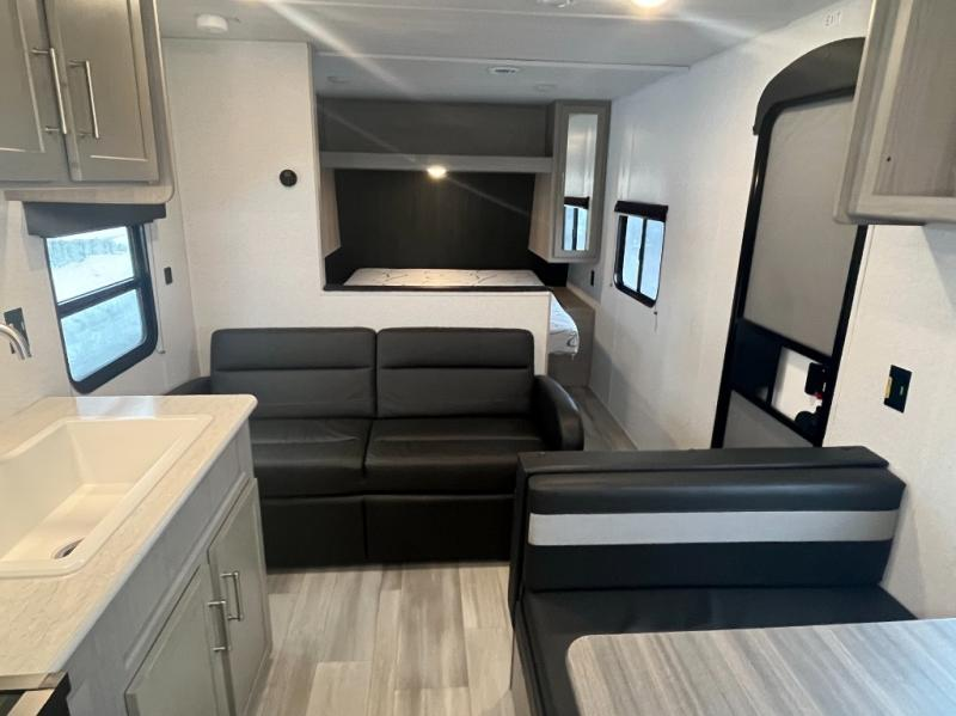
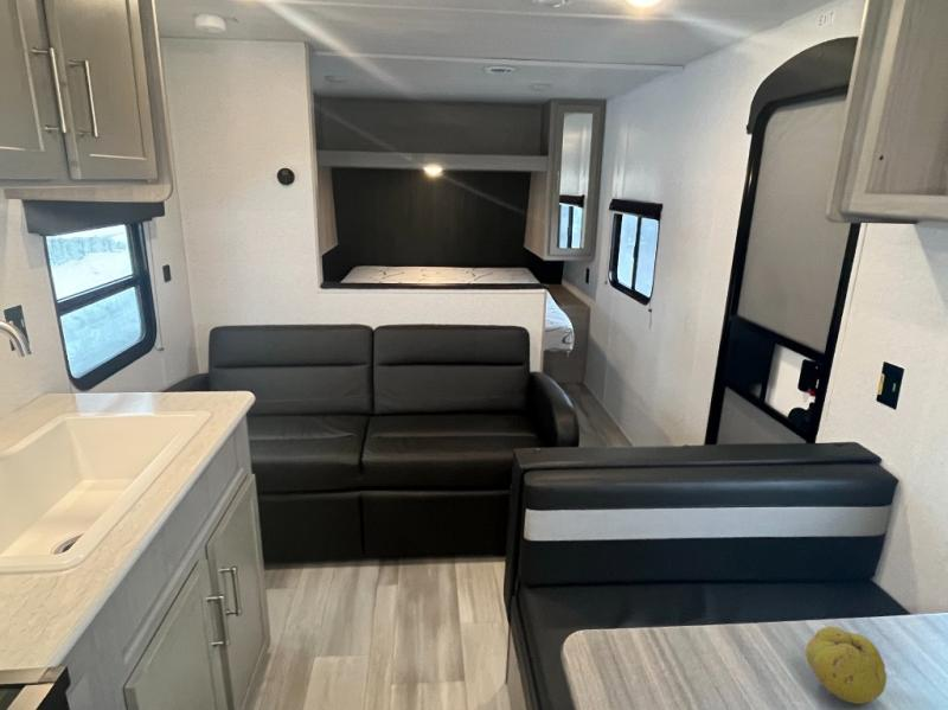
+ fruit (845, 664)
